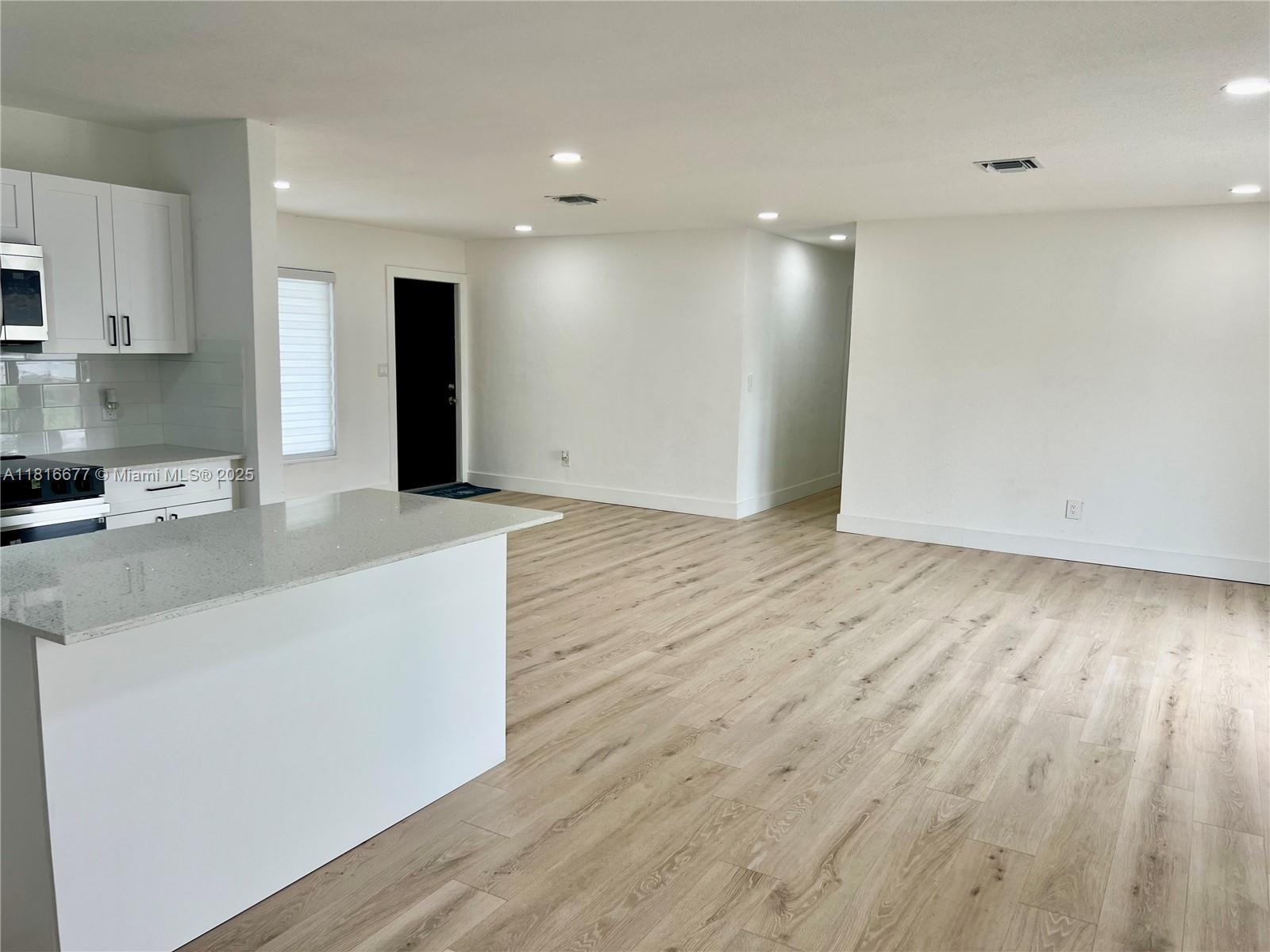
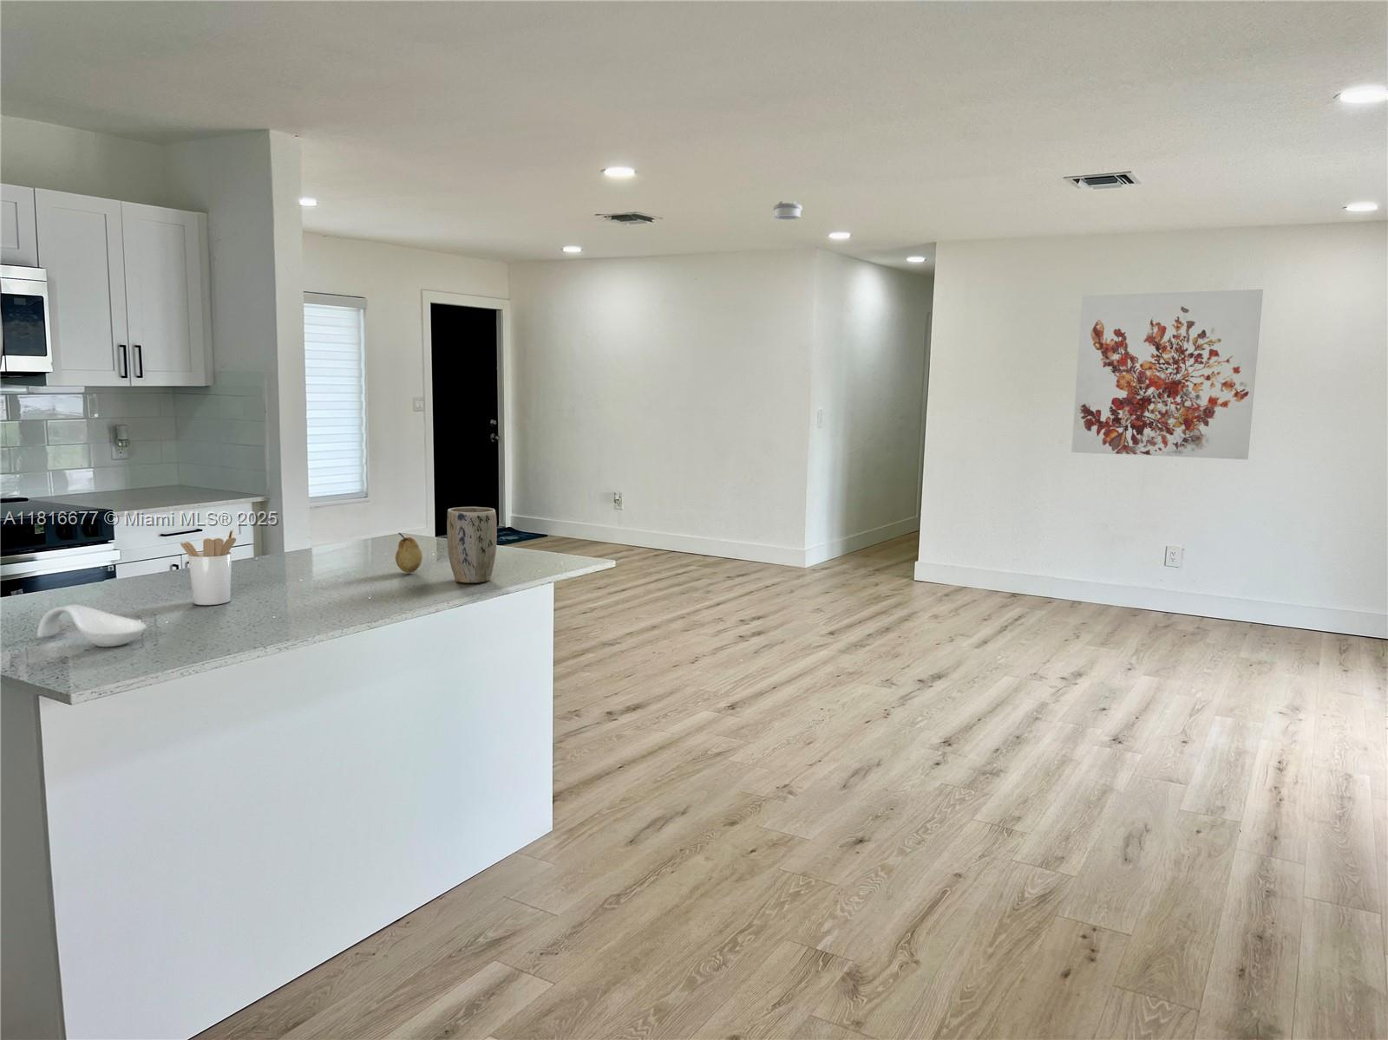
+ smoke detector (787, 209)
+ fruit (409, 552)
+ wall art (1163, 375)
+ spoon rest (90, 624)
+ utensil holder (213, 567)
+ plant pot (472, 544)
